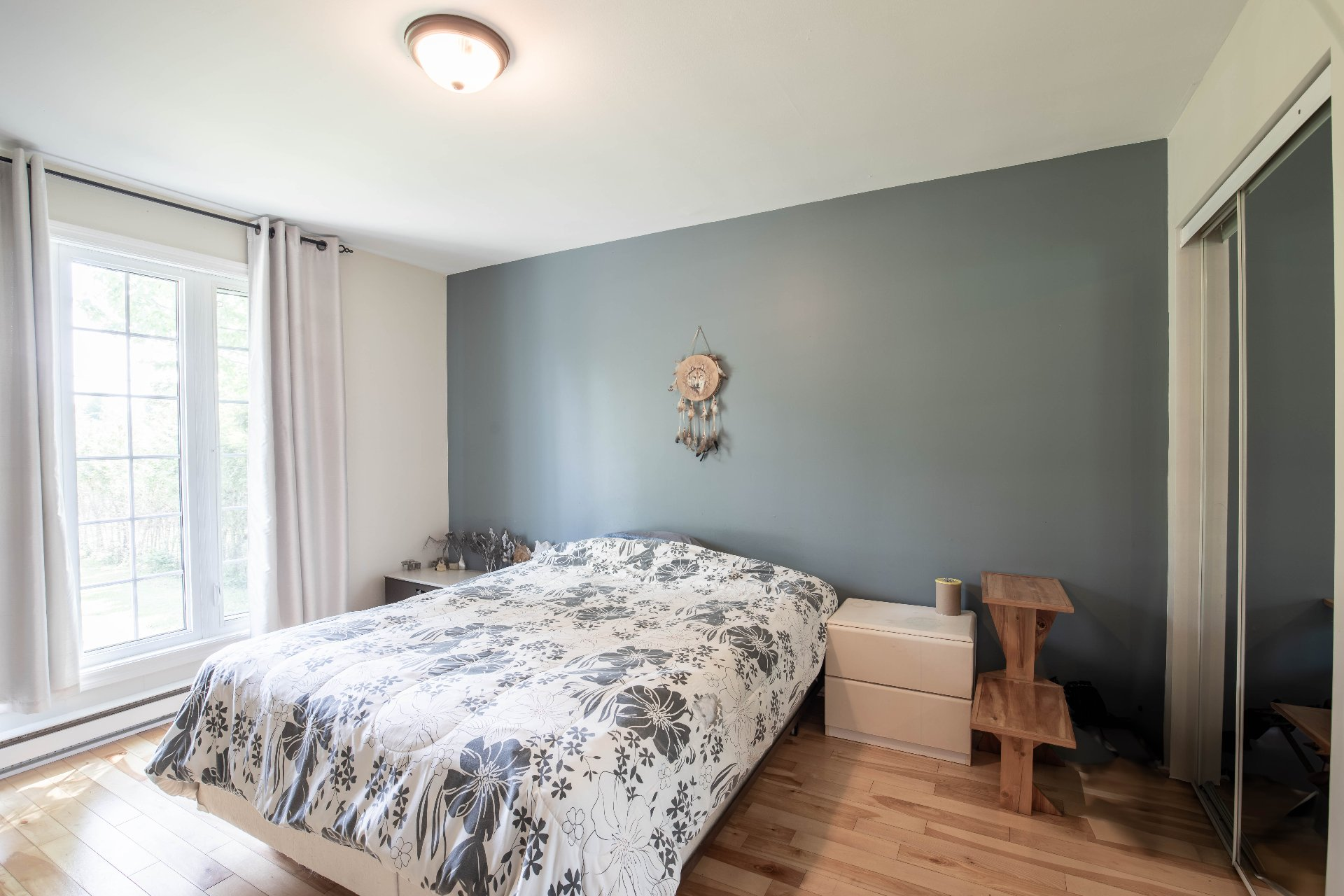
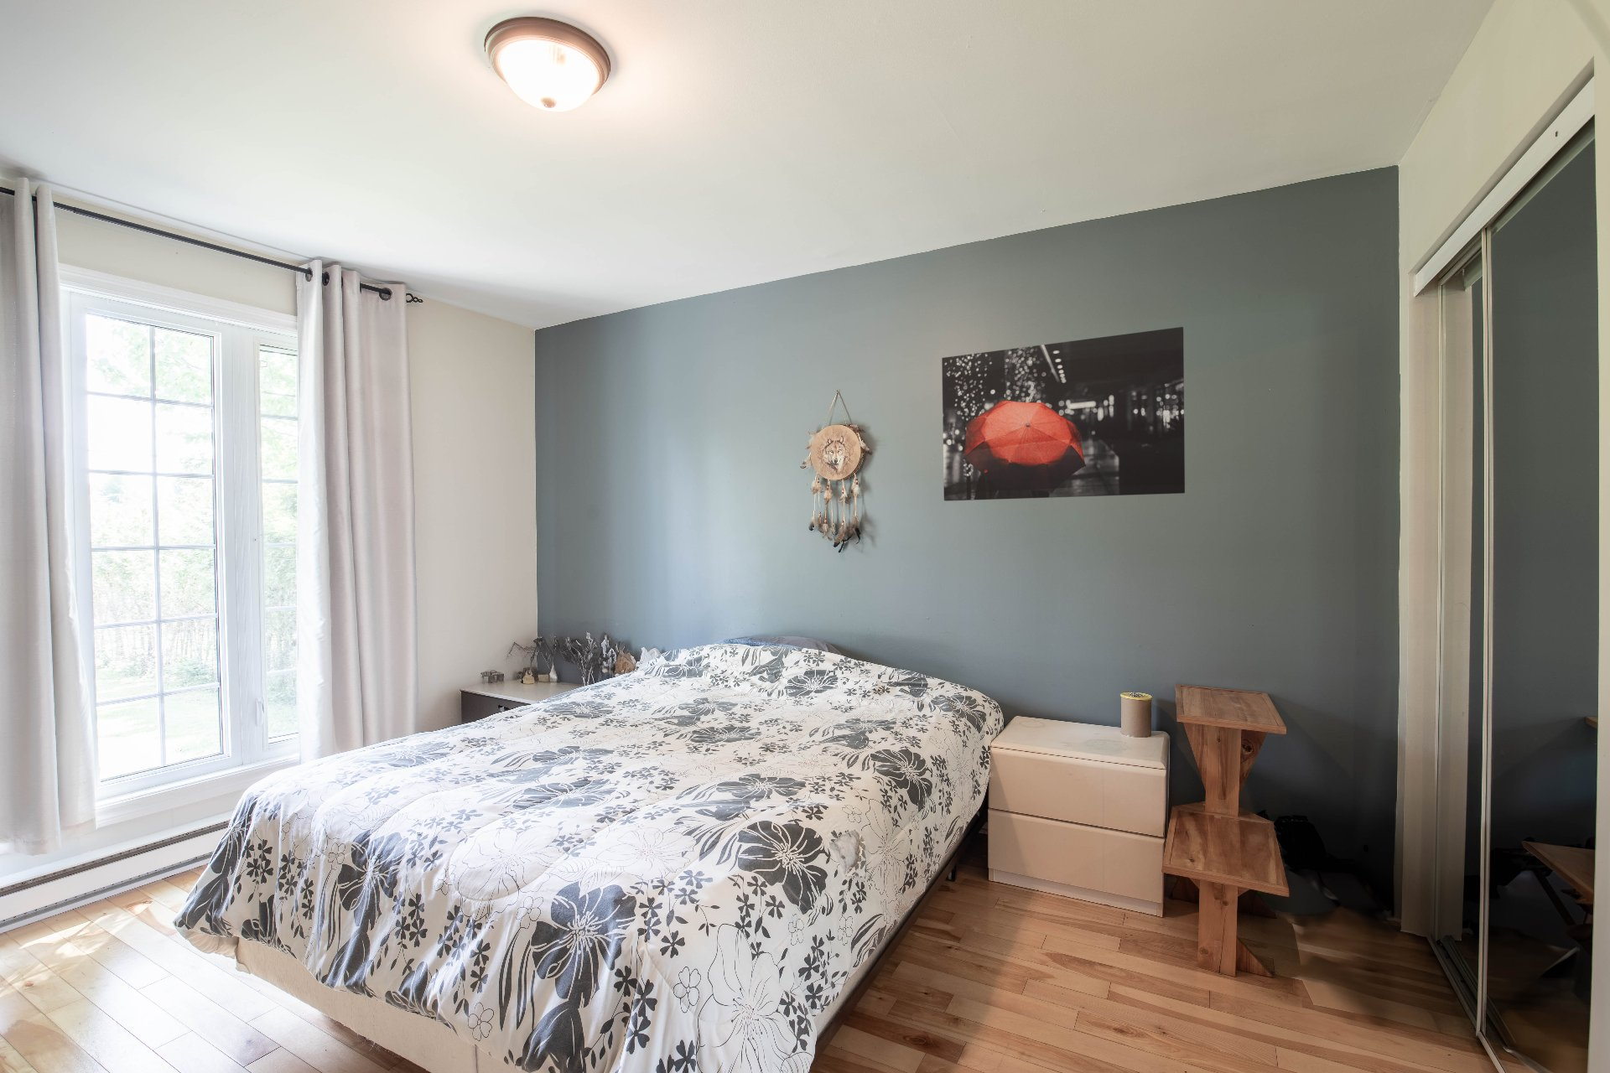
+ wall art (1055, 420)
